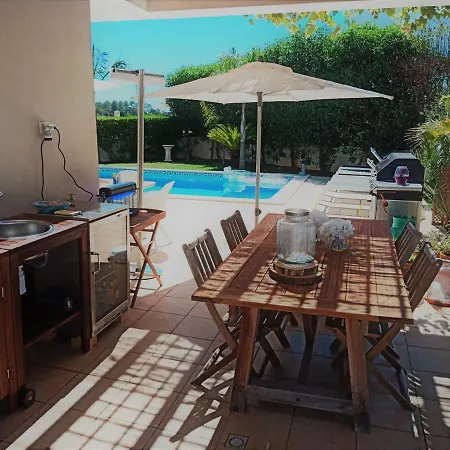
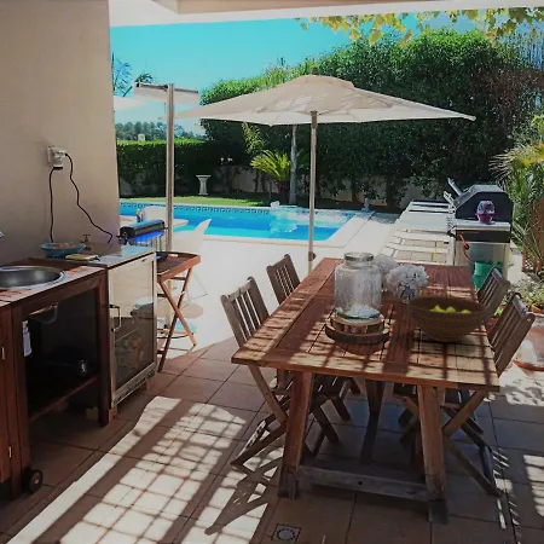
+ fruit bowl (445, 322)
